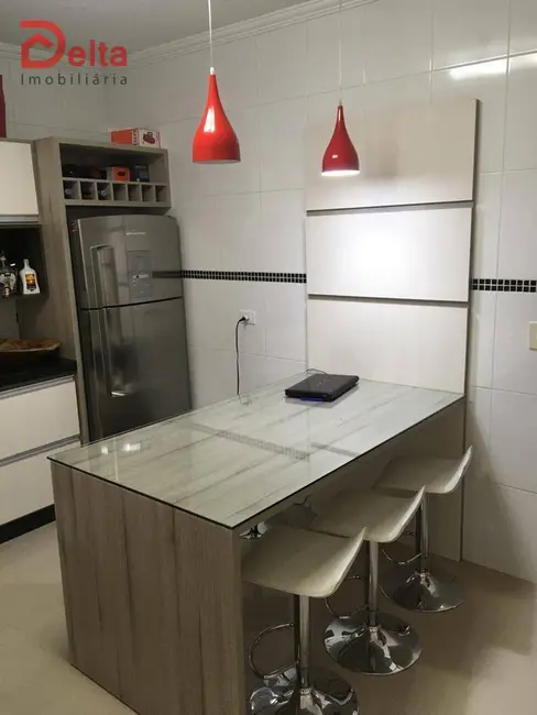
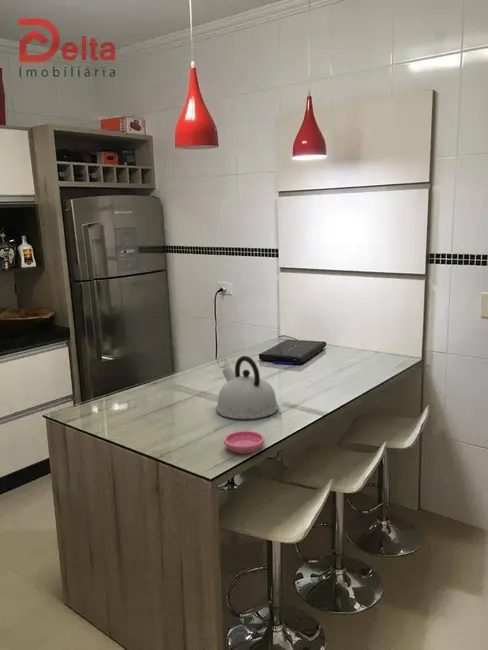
+ saucer (244, 442)
+ kettle (244, 381)
